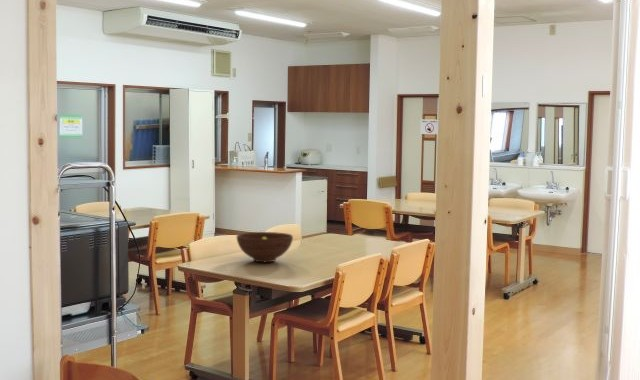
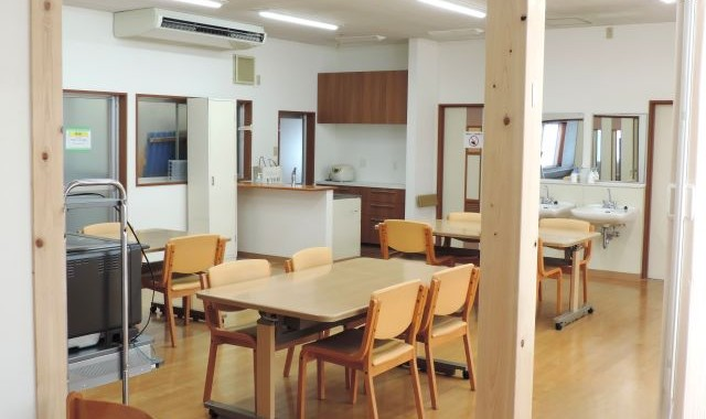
- fruit bowl (264, 248)
